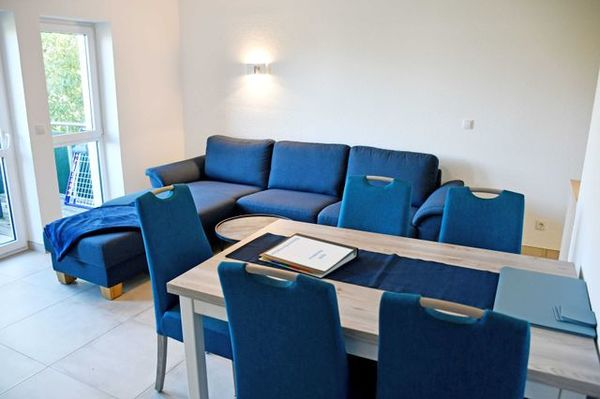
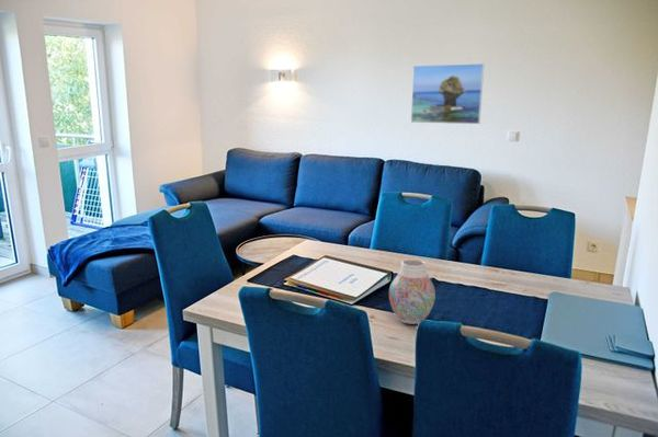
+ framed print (445, 94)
+ vase (411, 291)
